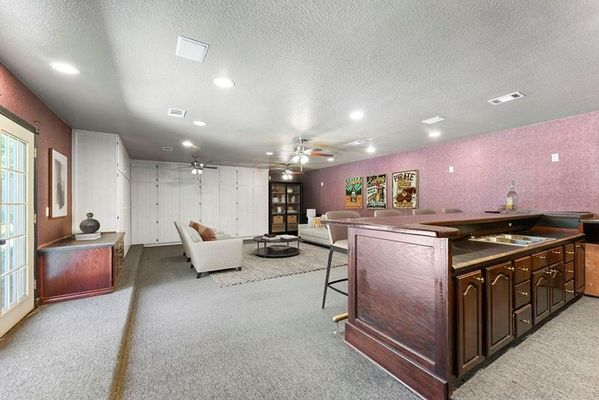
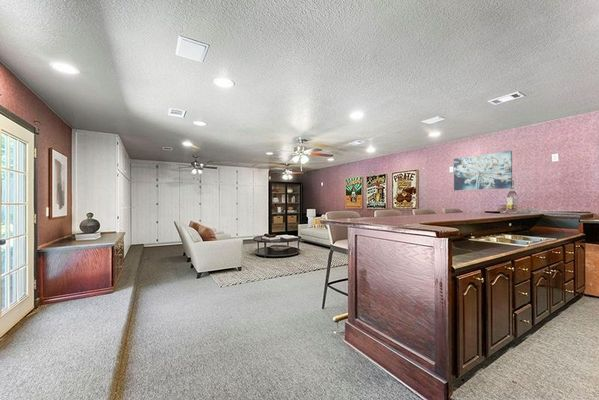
+ wall art (480, 172)
